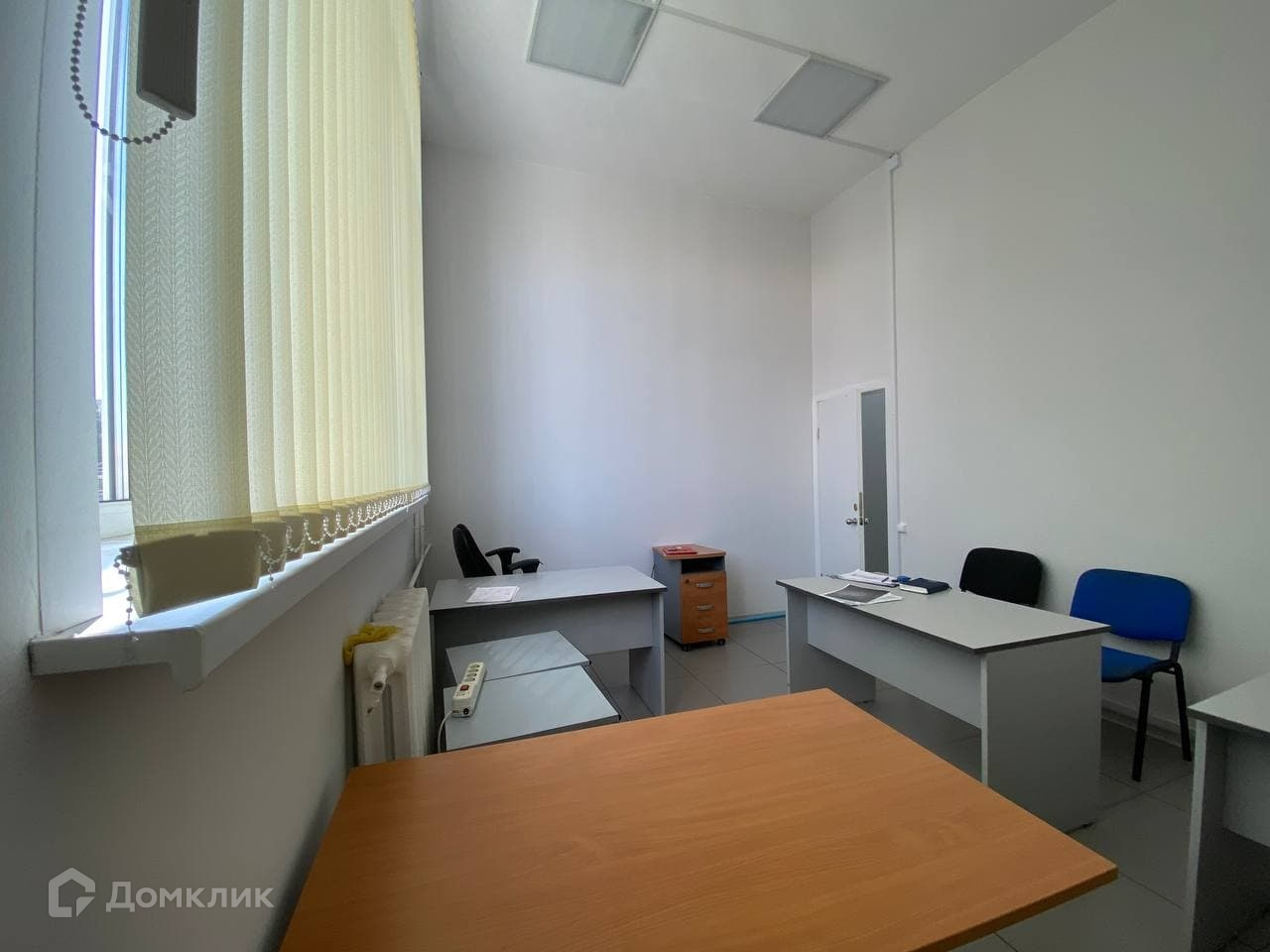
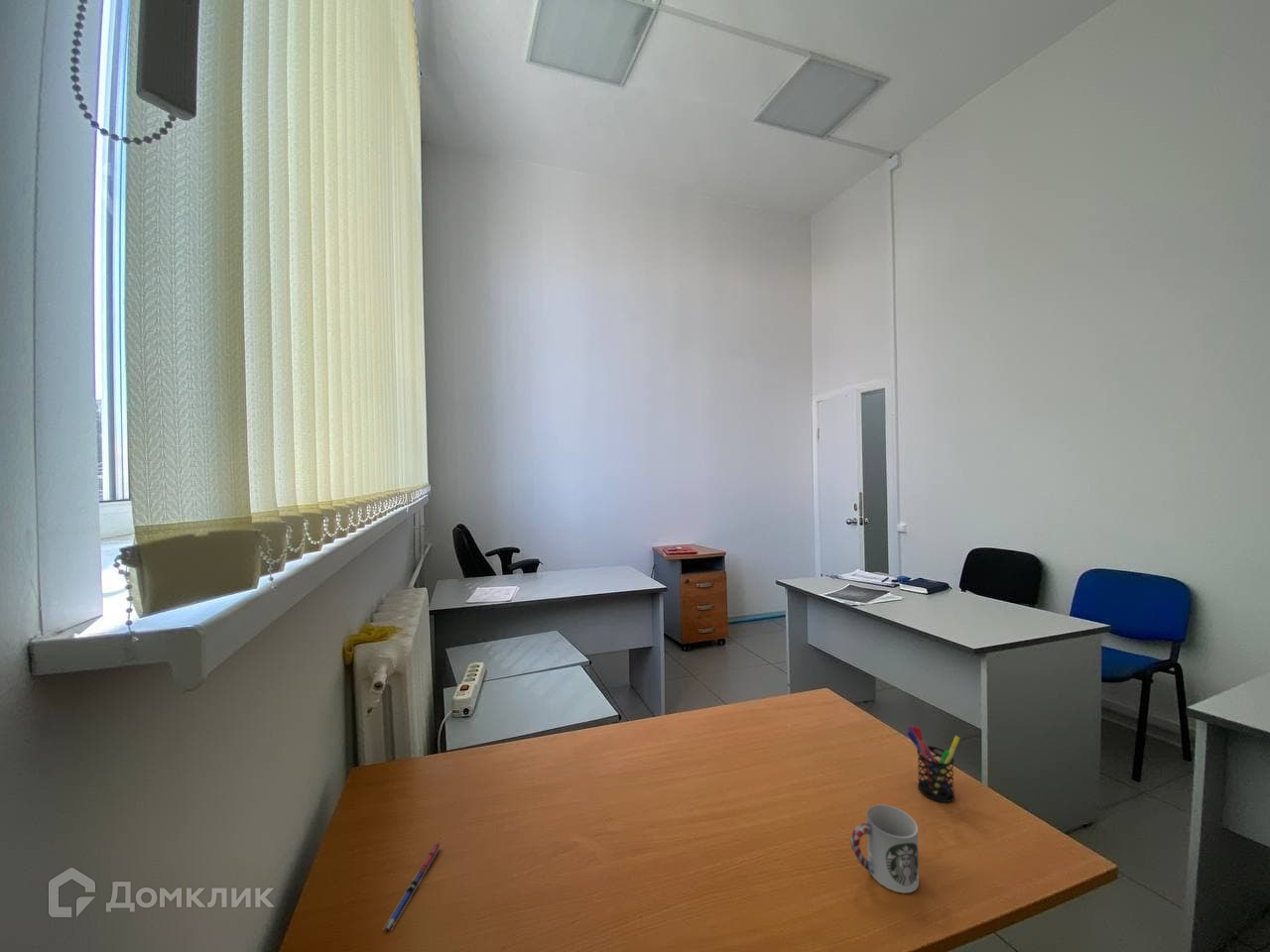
+ pen (415, 881)
+ pen holder (935, 762)
+ cup (882, 847)
